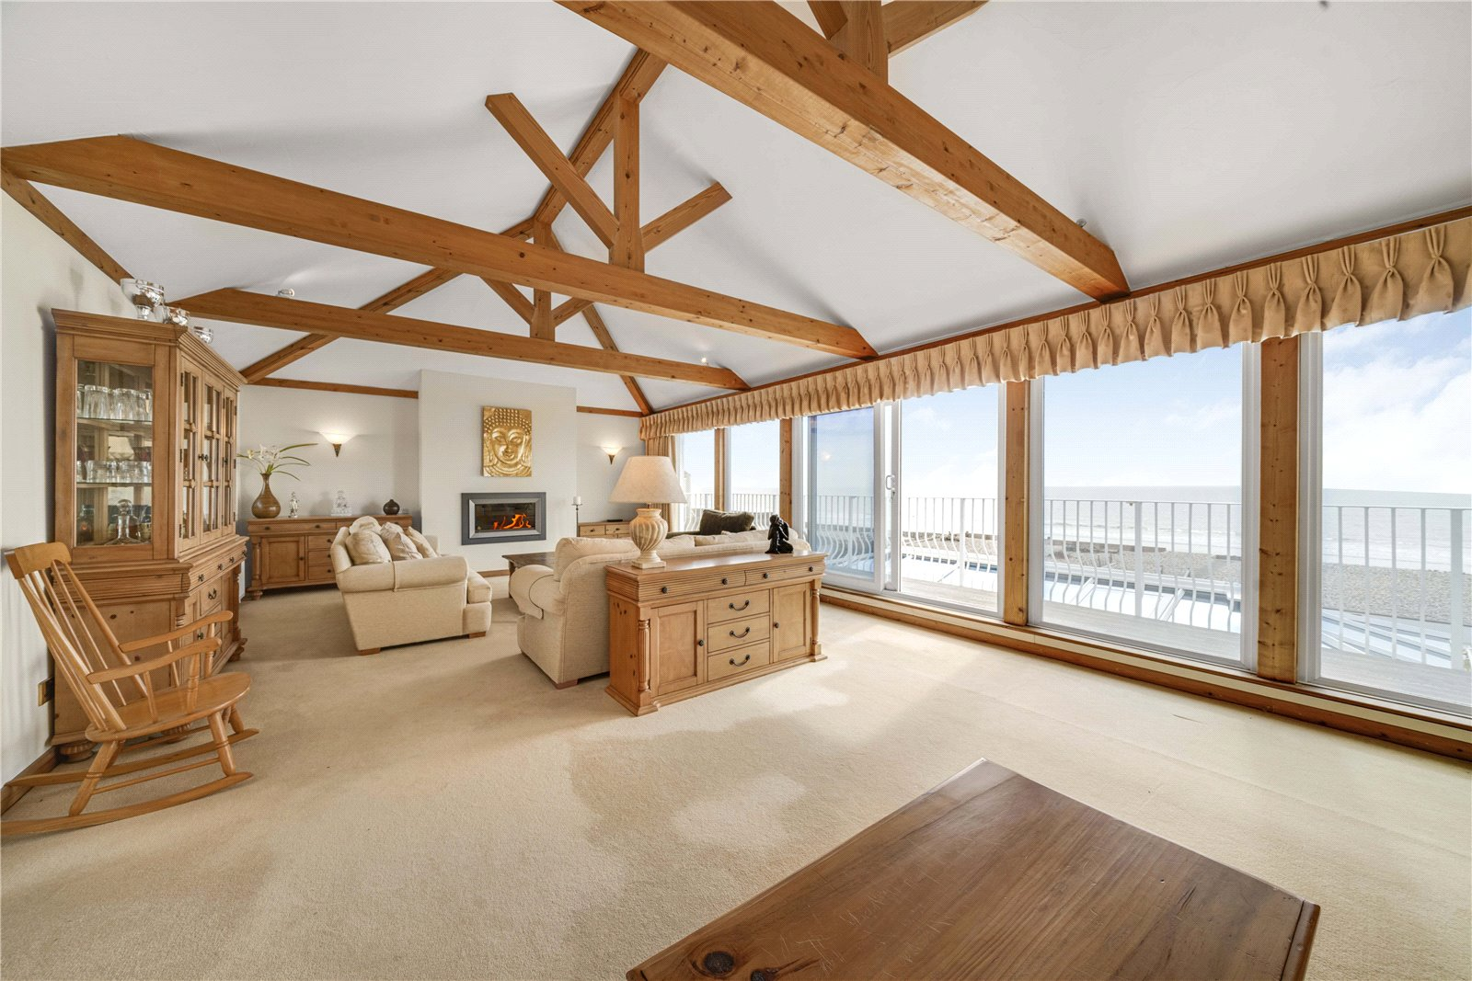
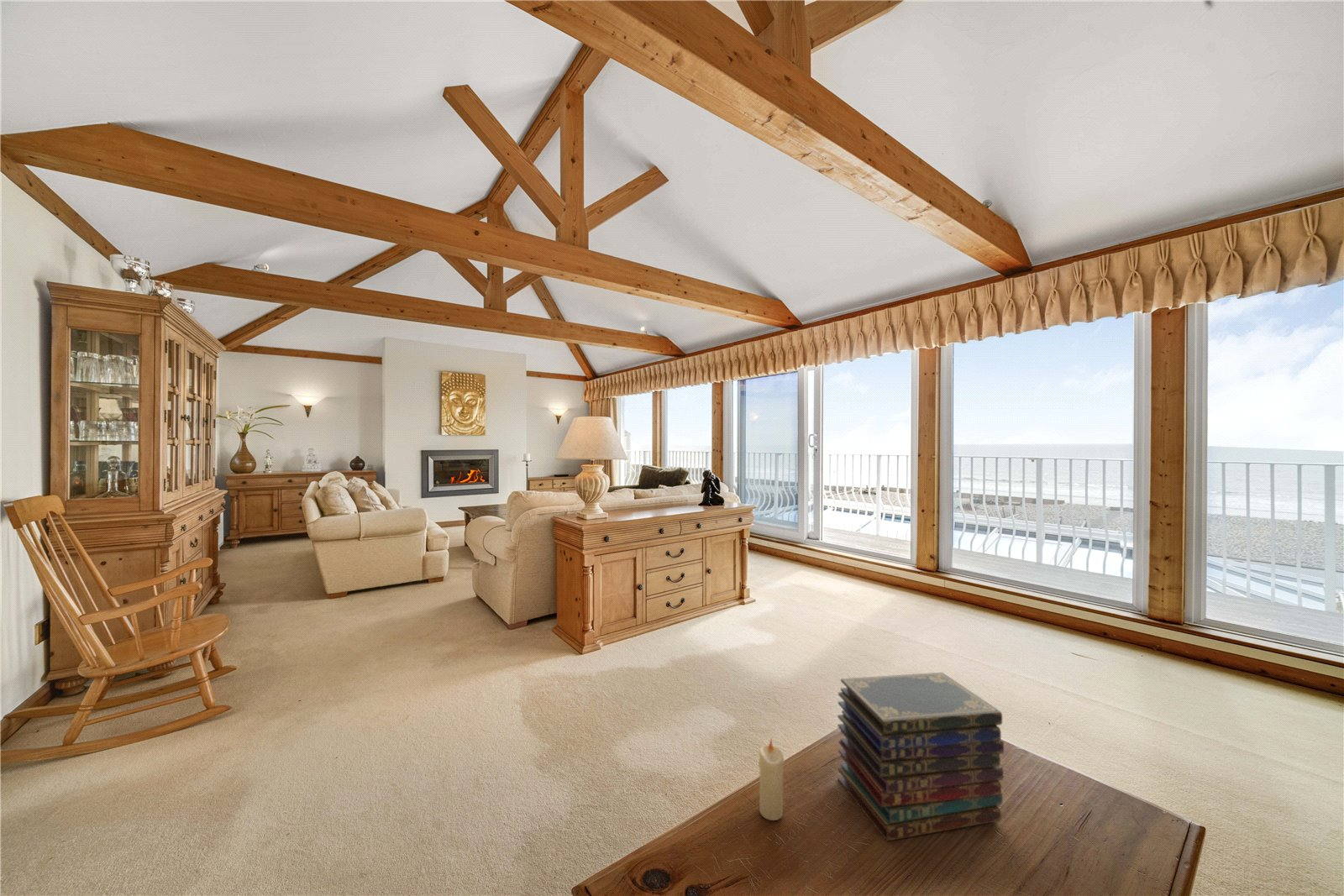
+ candle (771, 775)
+ book stack (915, 746)
